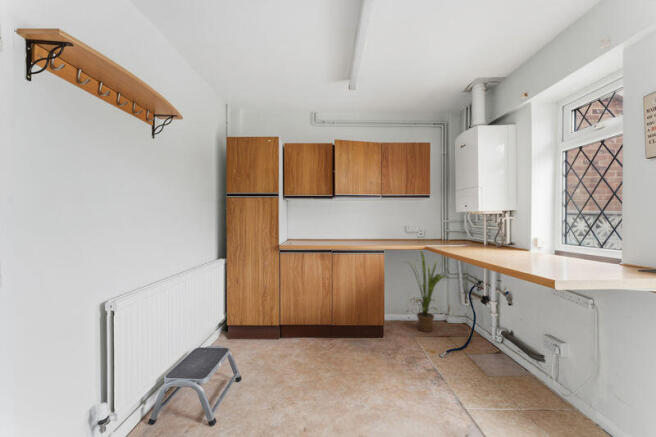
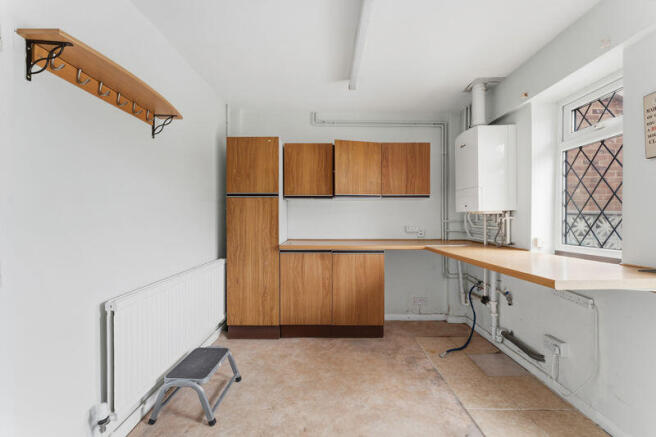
- house plant (423, 289)
